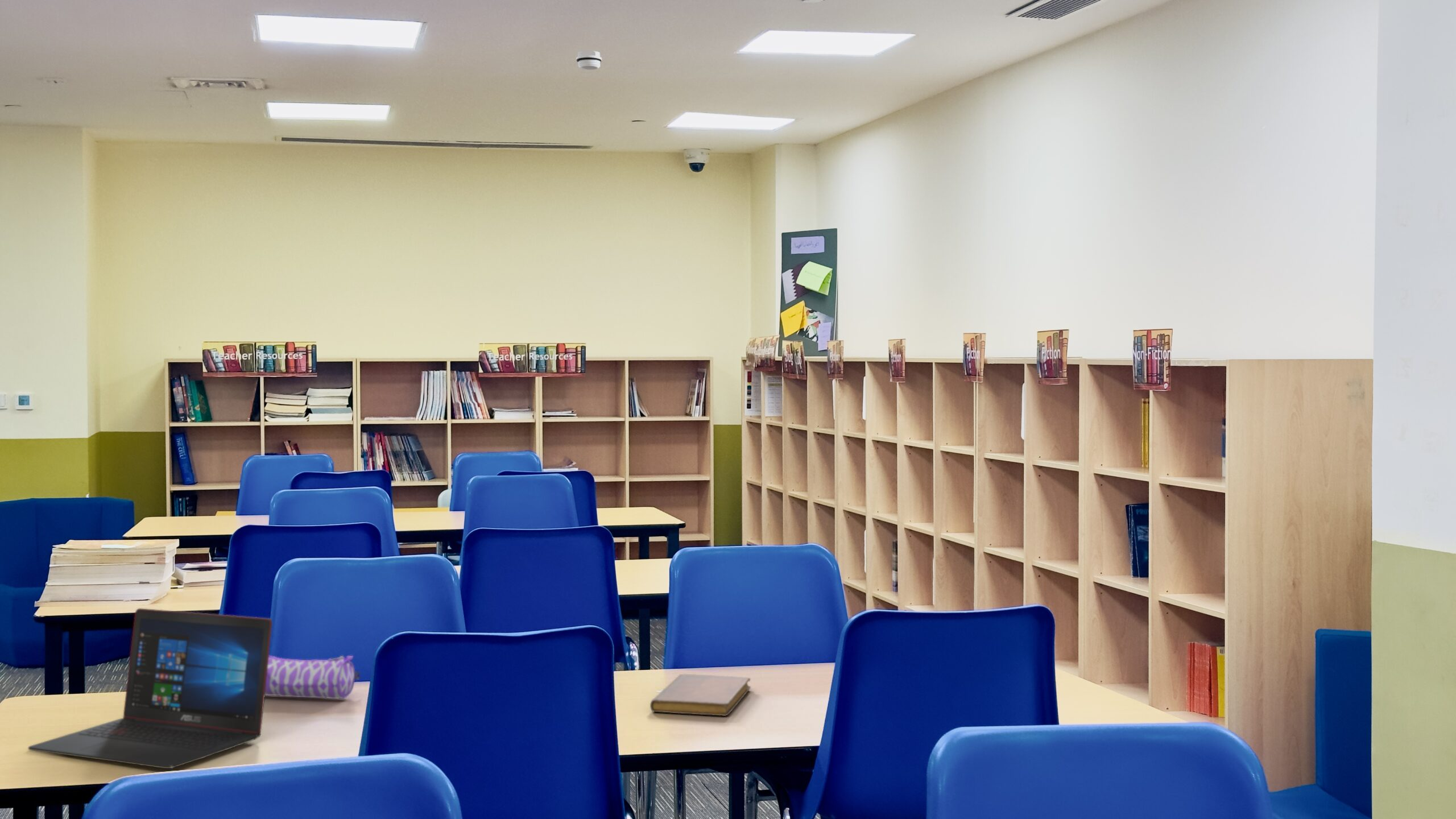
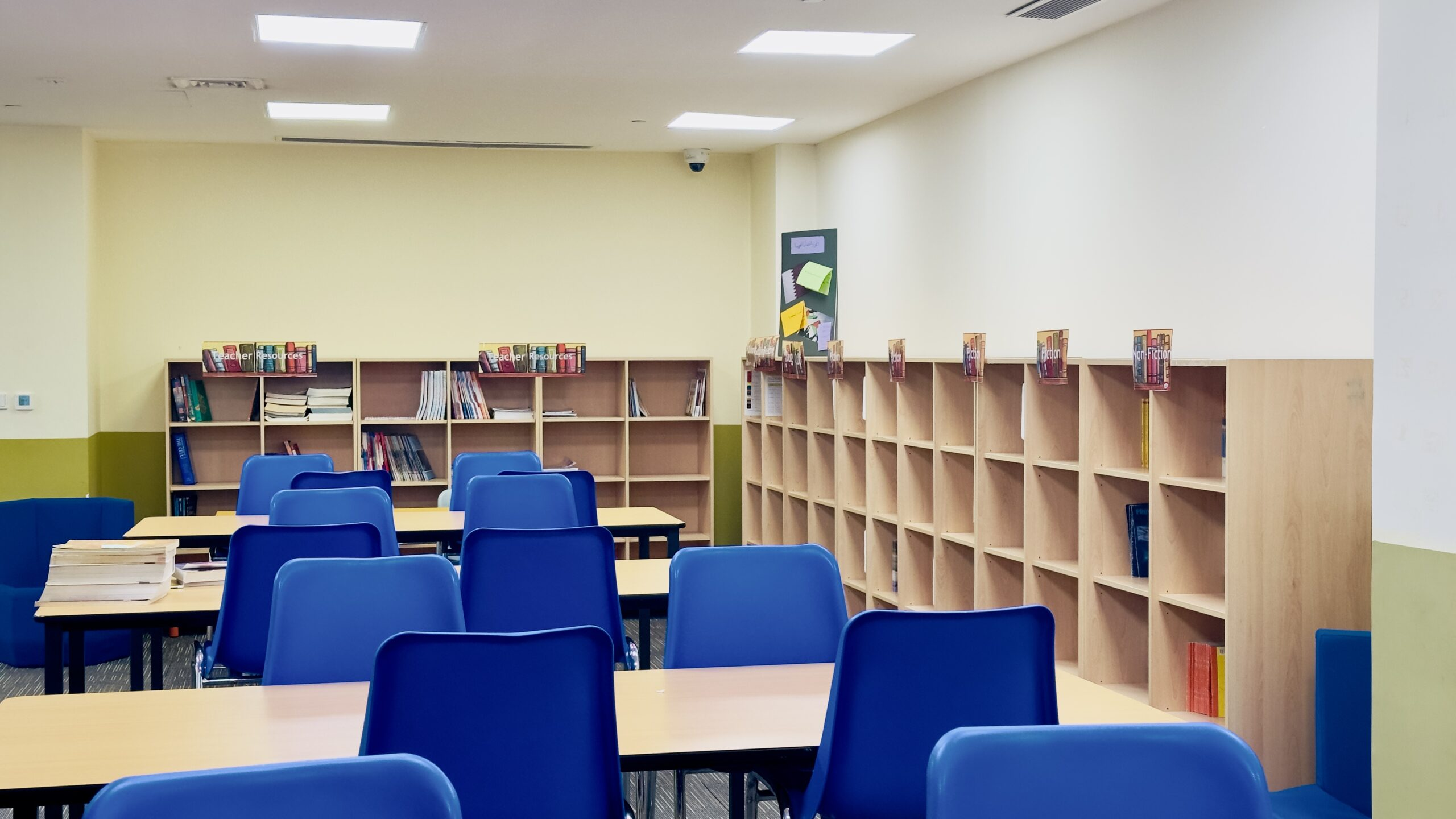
- pencil case (304, 676)
- notebook (702, 693)
- laptop (152, 684)
- smoke detector (589, 60)
